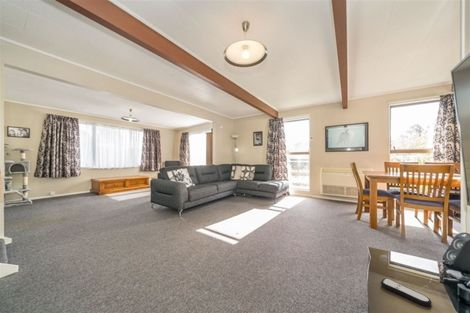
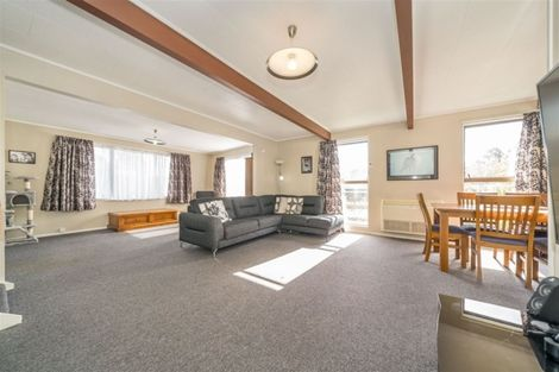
- remote control (404, 291)
